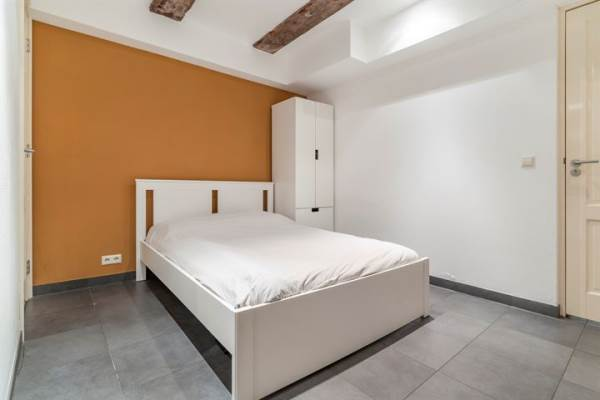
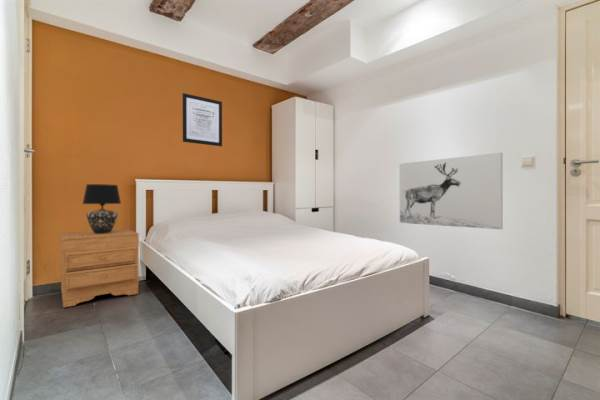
+ wall art (444, 192)
+ table lamp (102, 208)
+ wall art (203, 120)
+ nightstand (99, 263)
